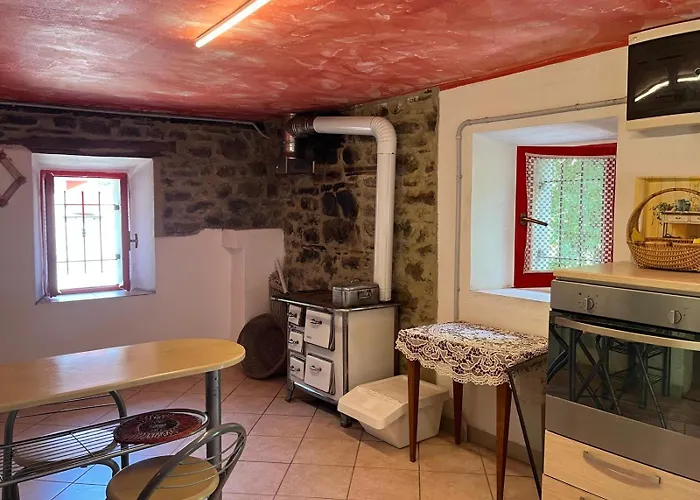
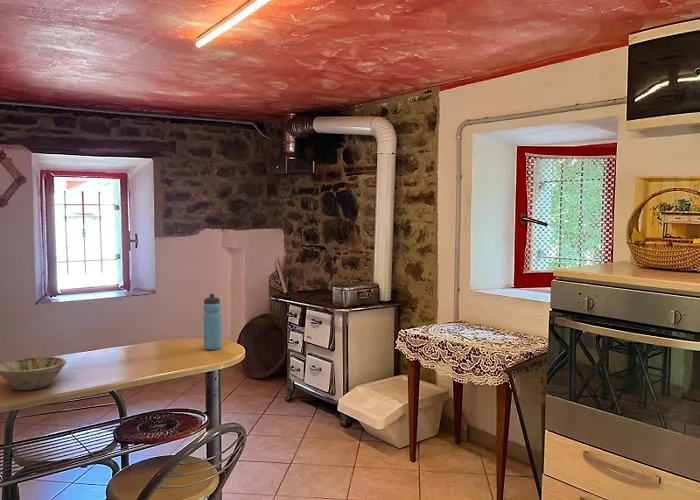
+ bowl (32, 374)
+ water bottle (212, 321)
